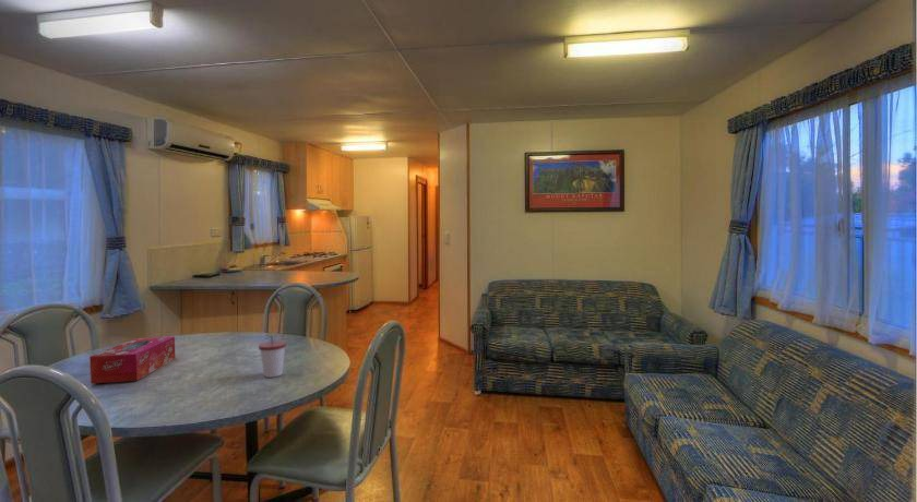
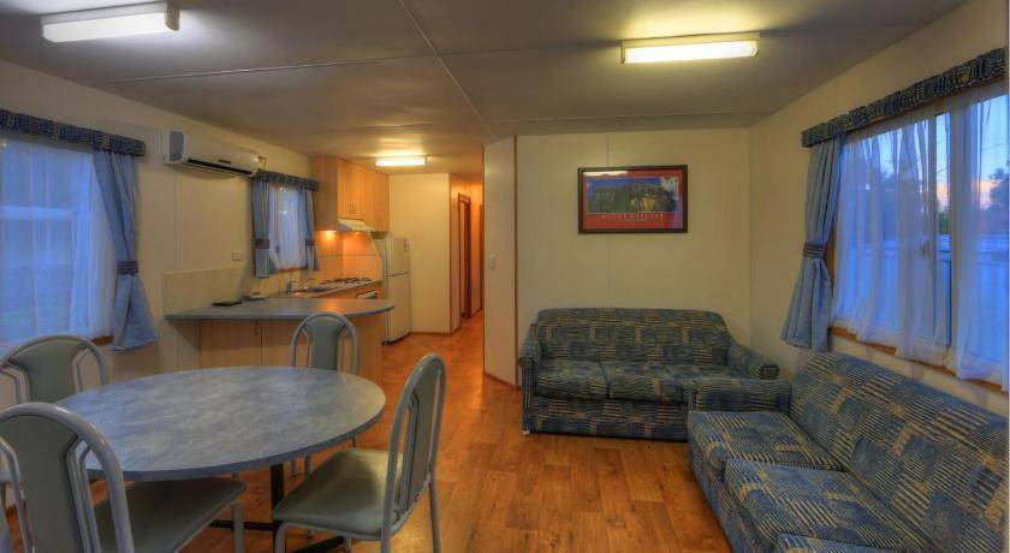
- cup (273, 355)
- tissue box (136, 357)
